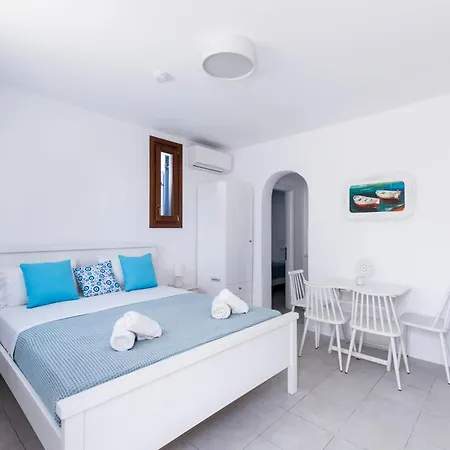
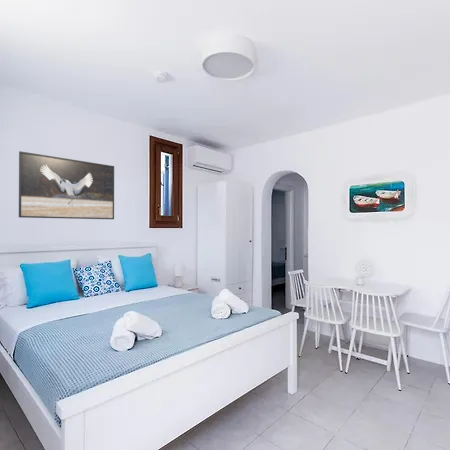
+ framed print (71, 189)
